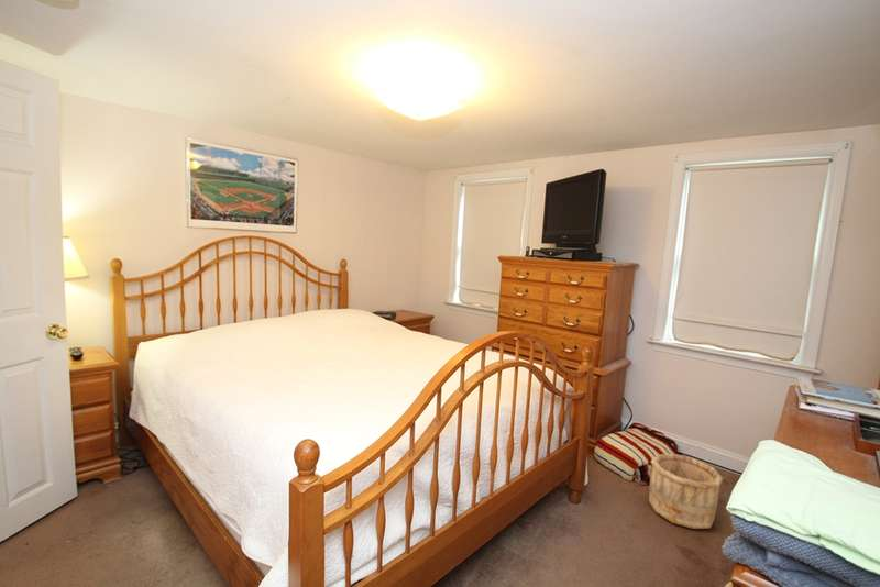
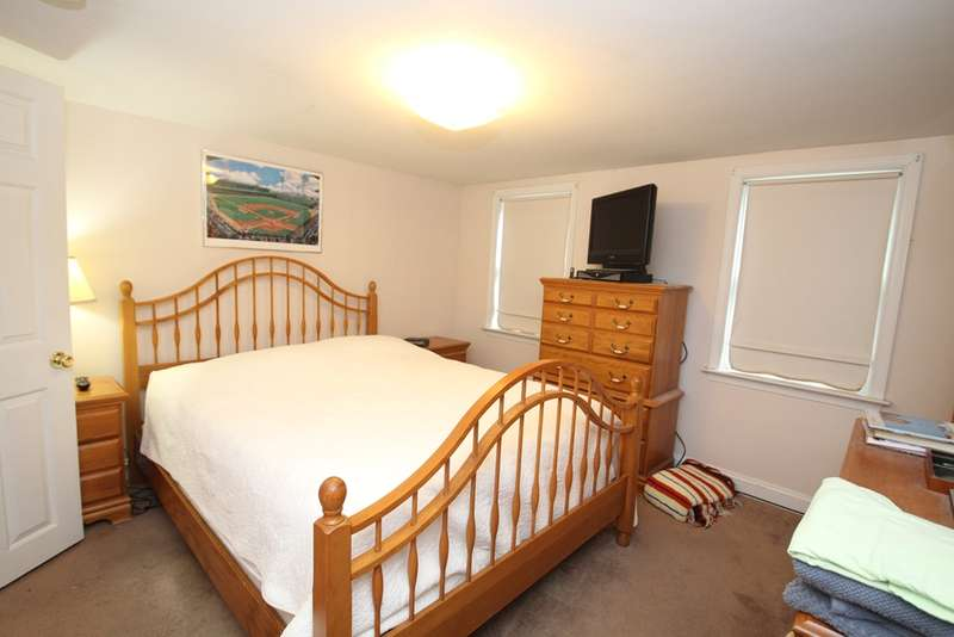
- wooden bucket (683, 489)
